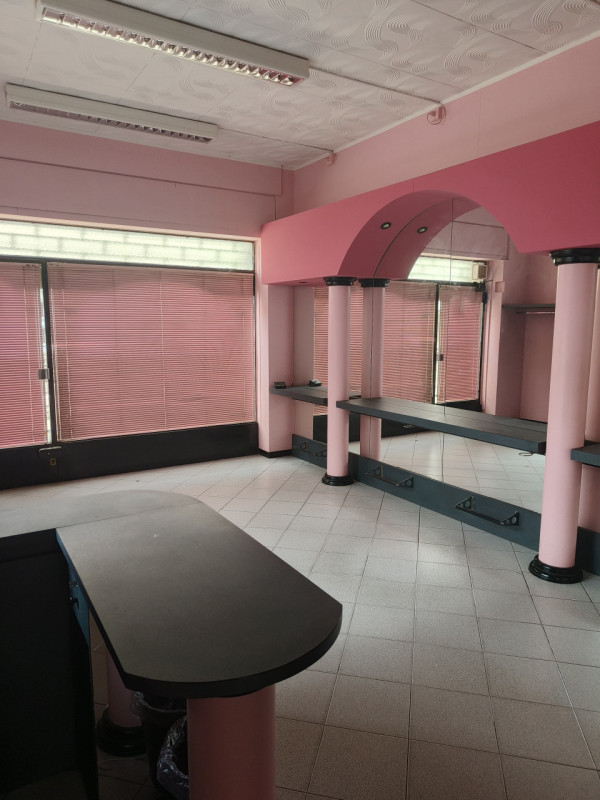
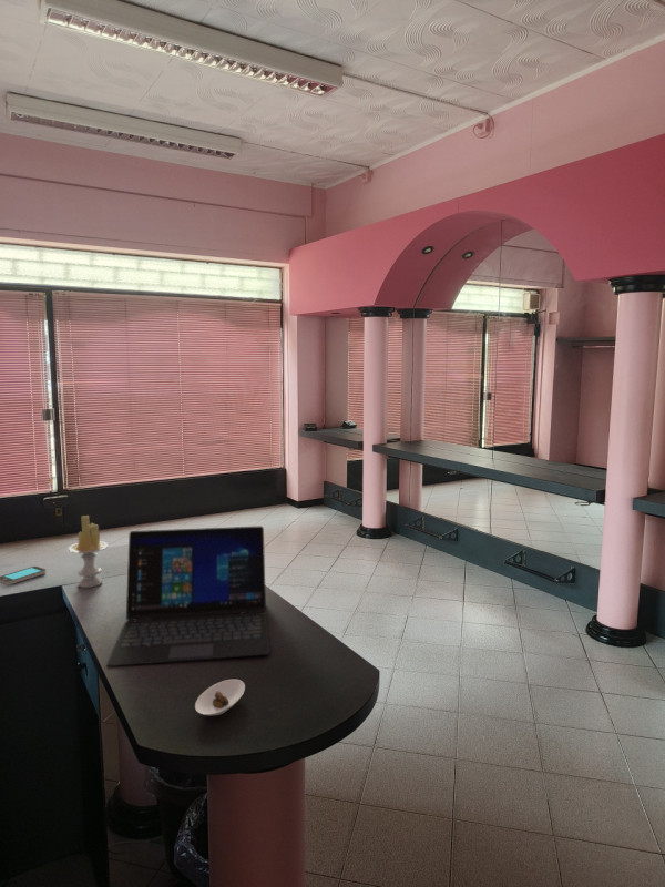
+ saucer (221, 700)
+ smartphone (21, 574)
+ laptop (194, 588)
+ candle (88, 549)
